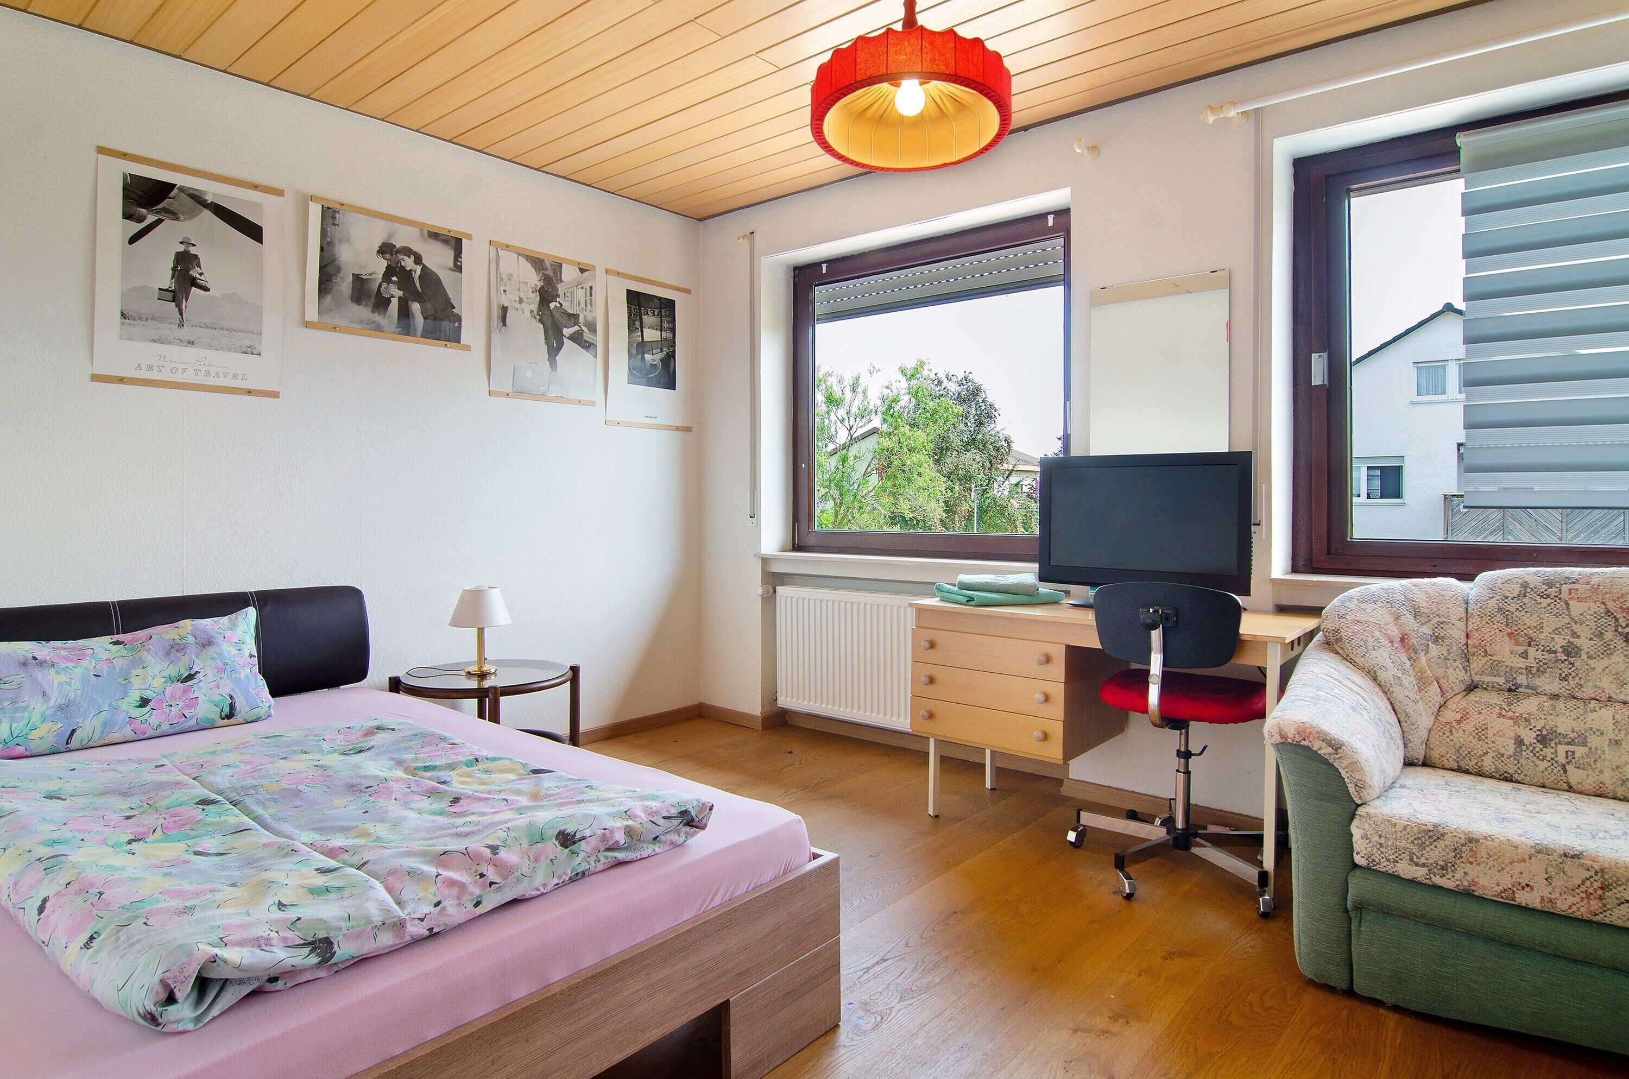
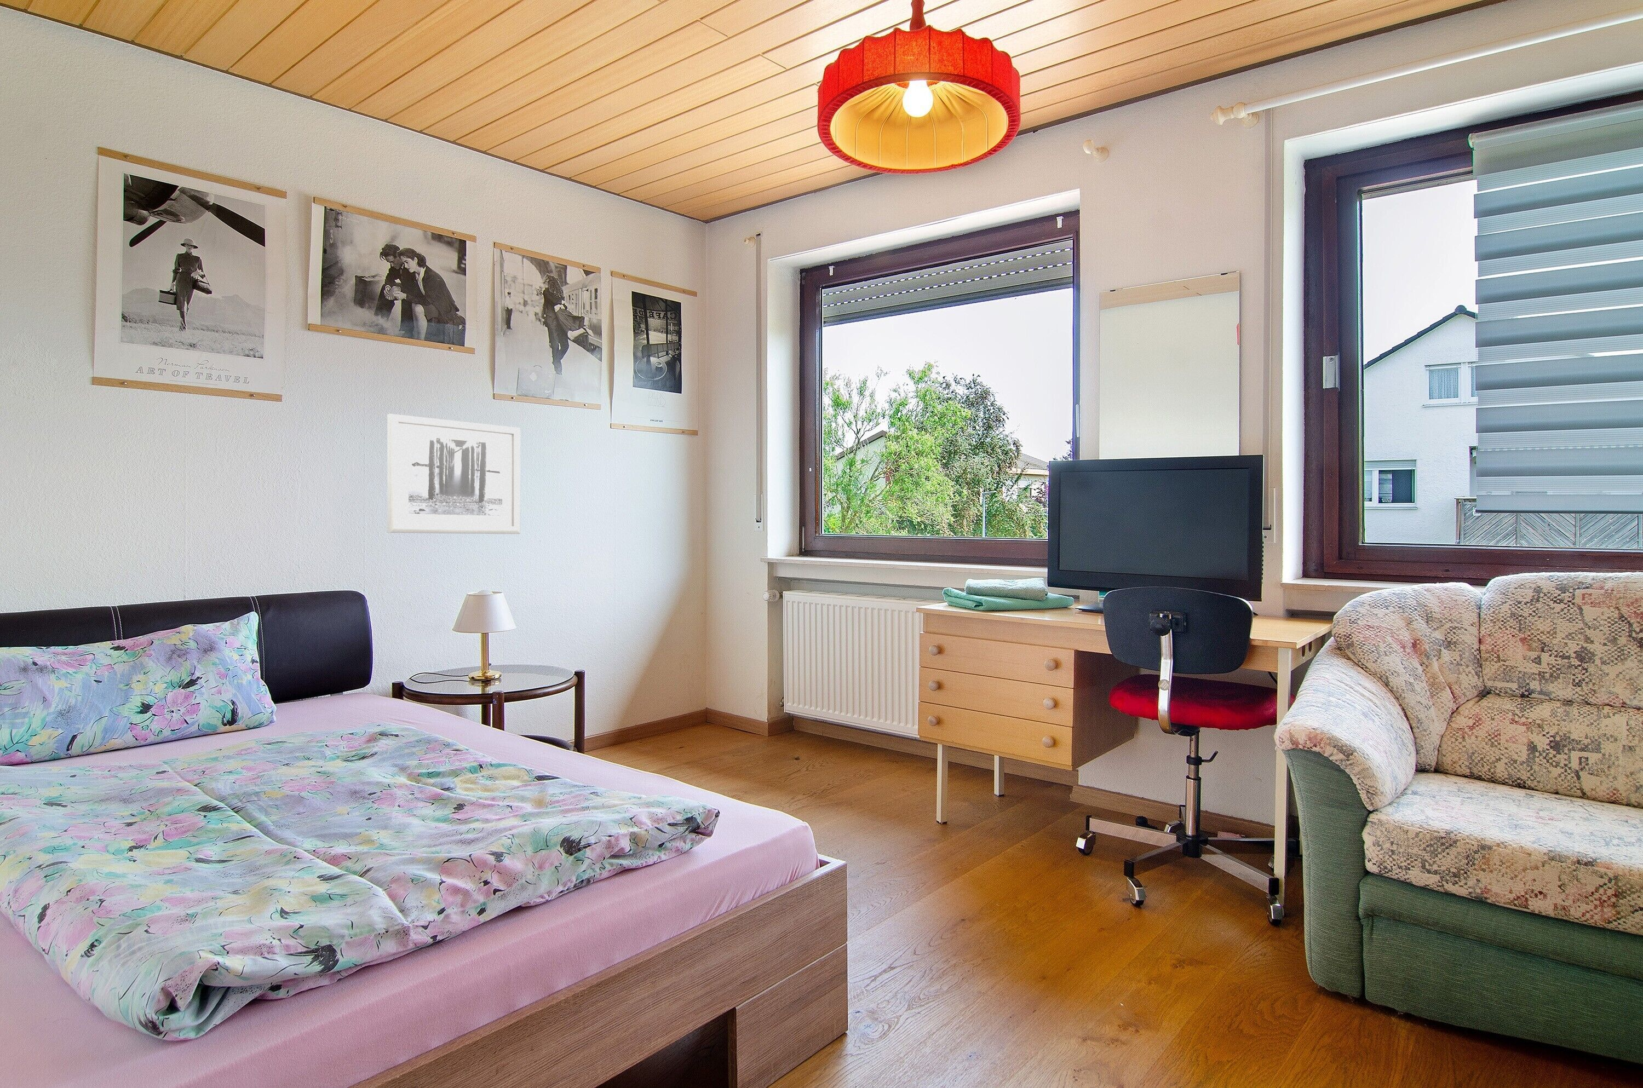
+ wall art (458, 477)
